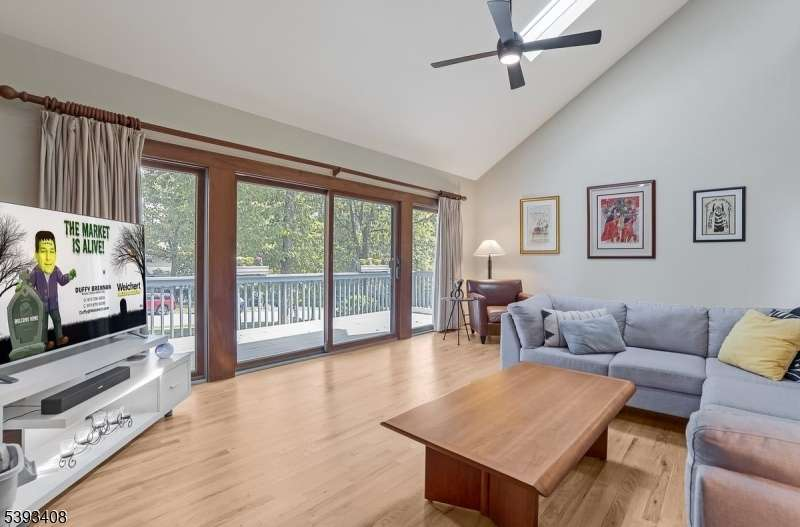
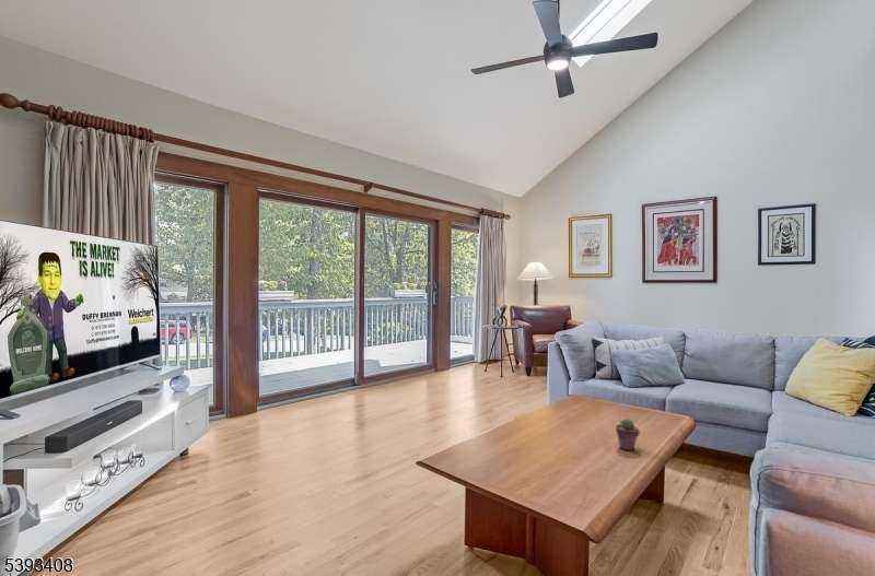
+ potted succulent (627, 433)
